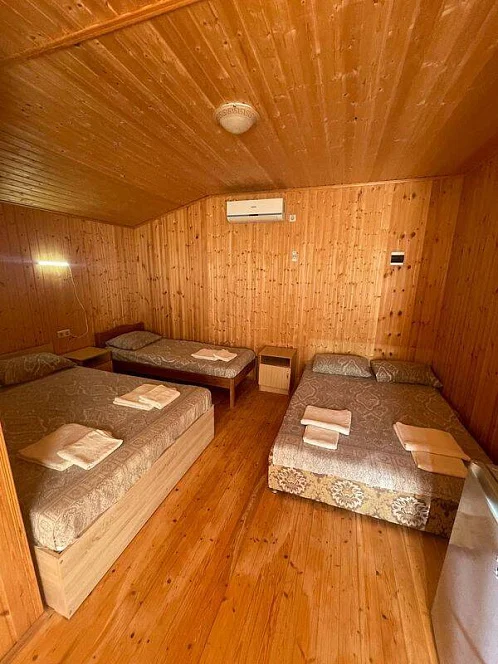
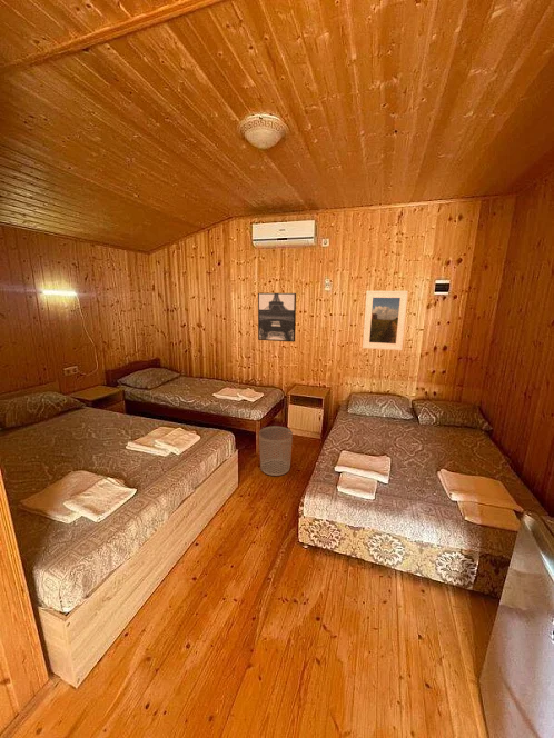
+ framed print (384, 320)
+ waste bin (275, 450)
+ wall art (276, 317)
